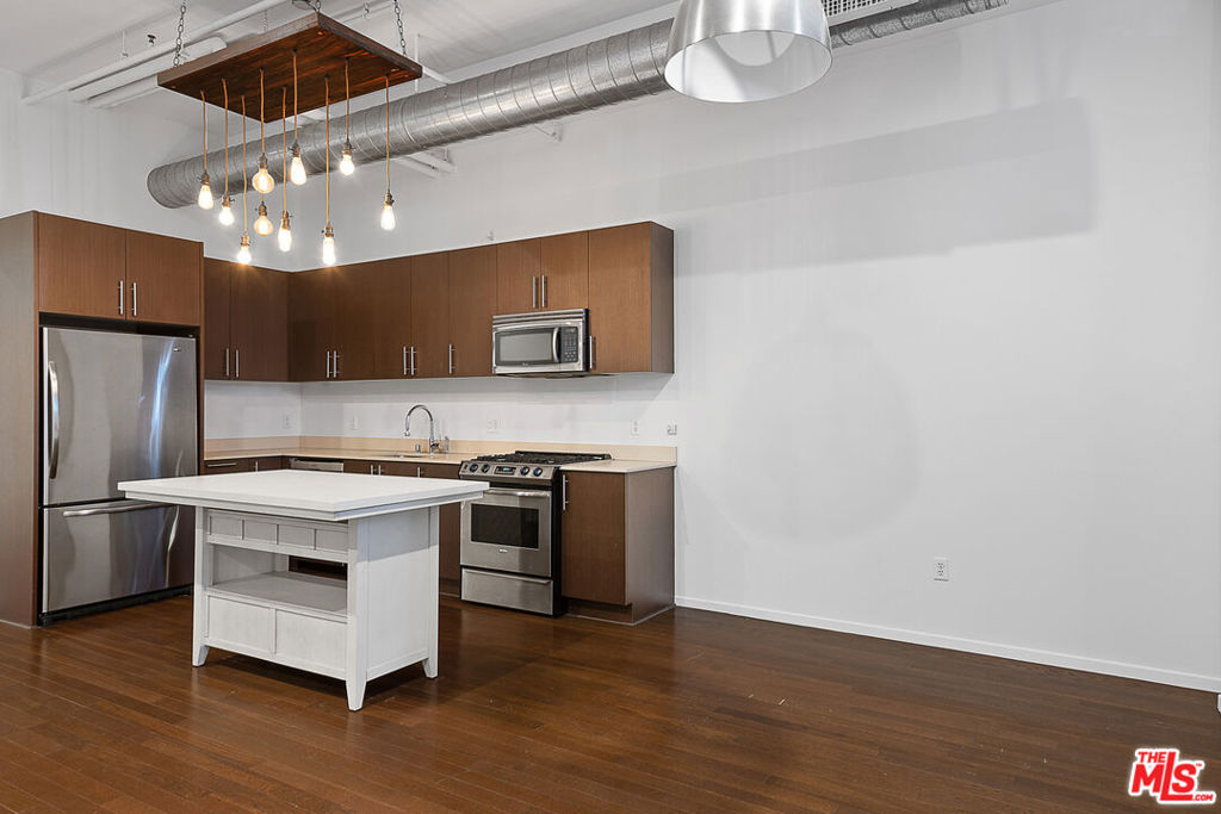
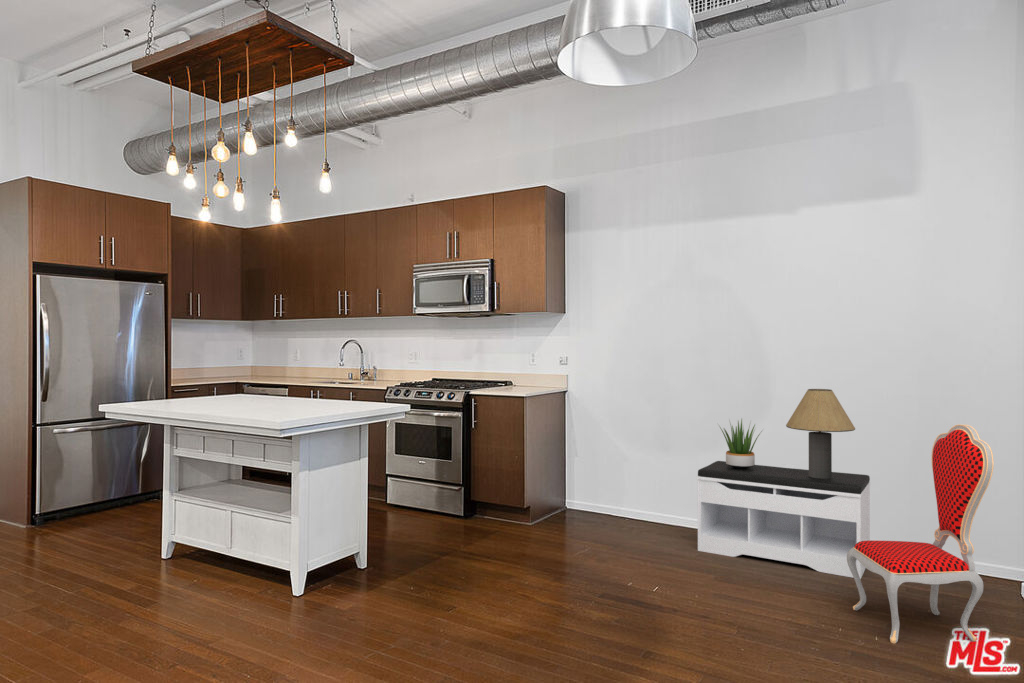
+ dining chair (917, 542)
+ bench (781, 513)
+ table lamp (819, 433)
+ potted plant (740, 443)
